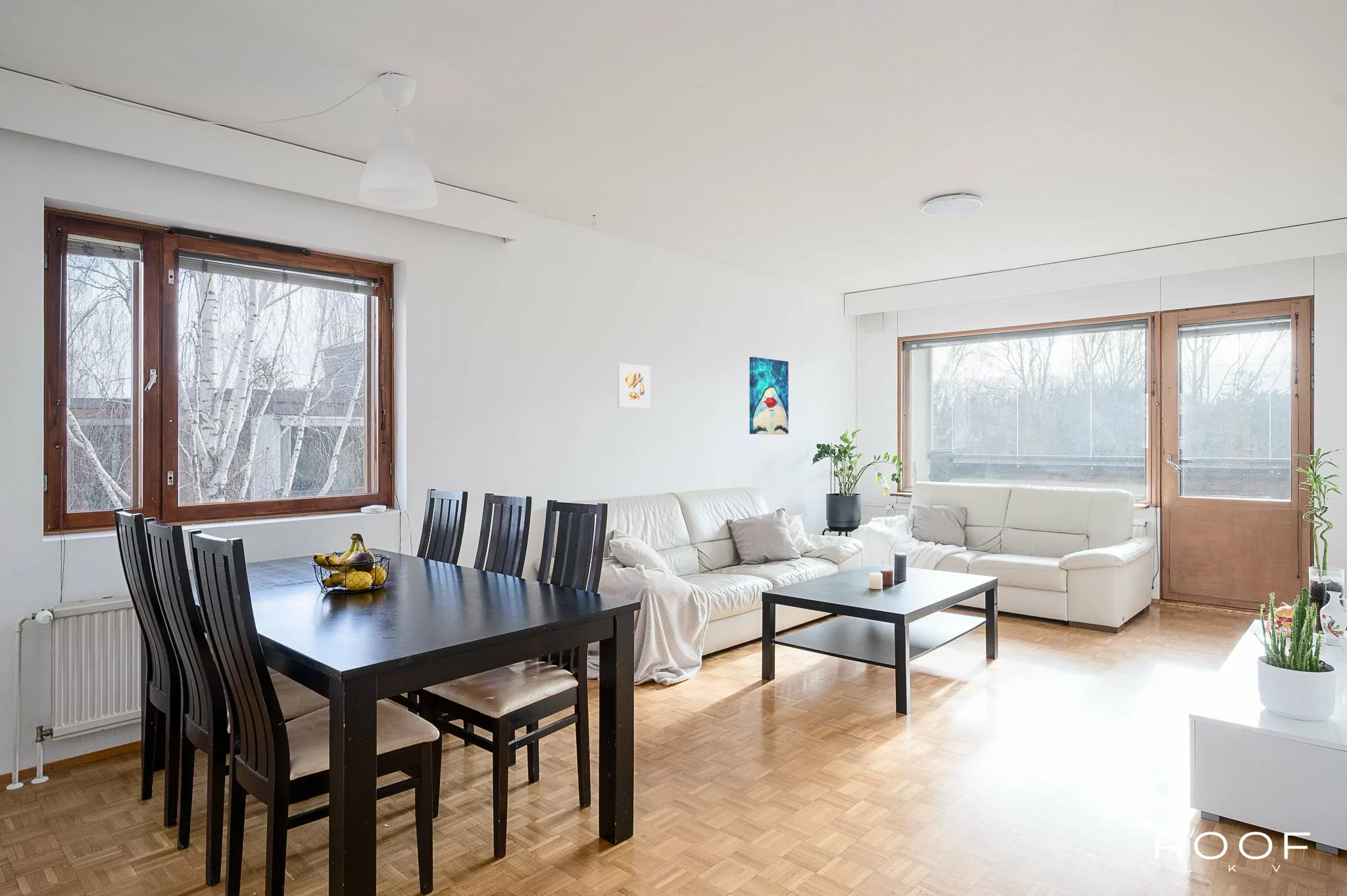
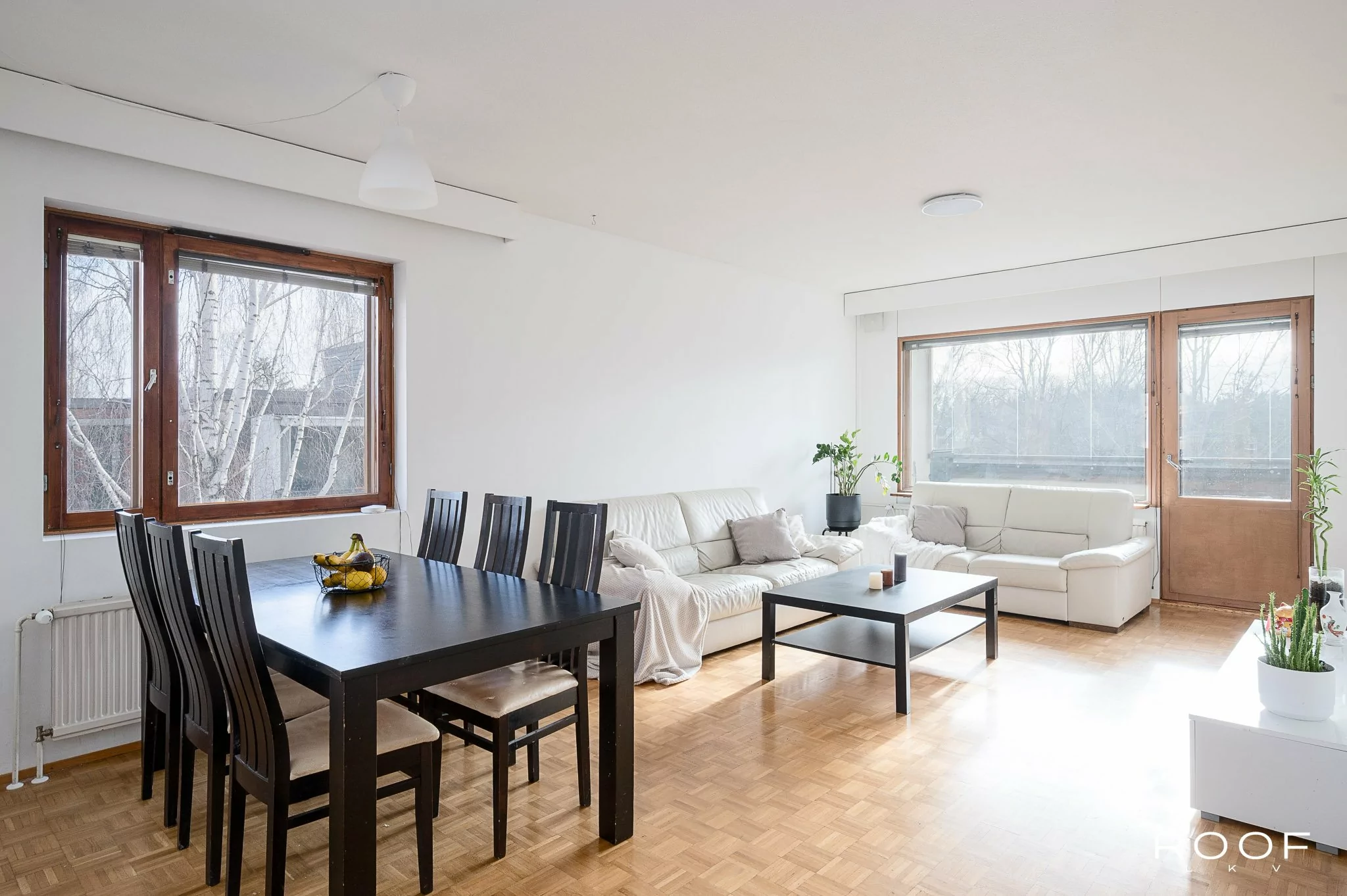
- wall art (769, 396)
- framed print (634, 386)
